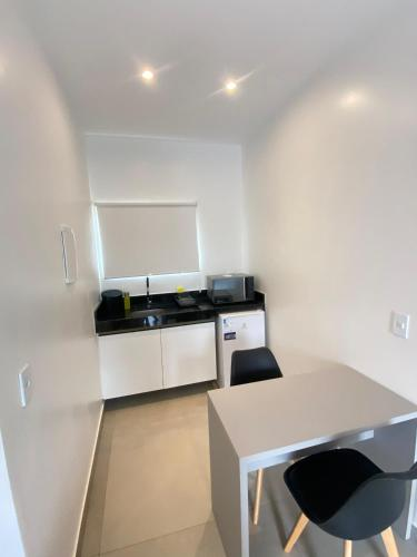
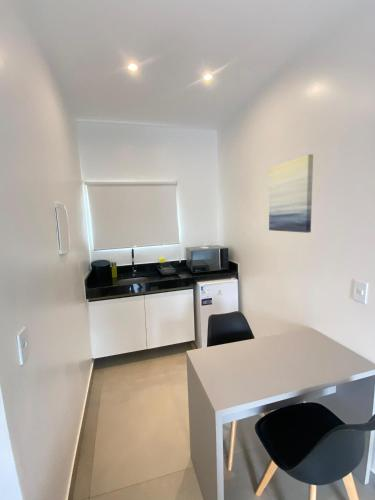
+ wall art (288, 197)
